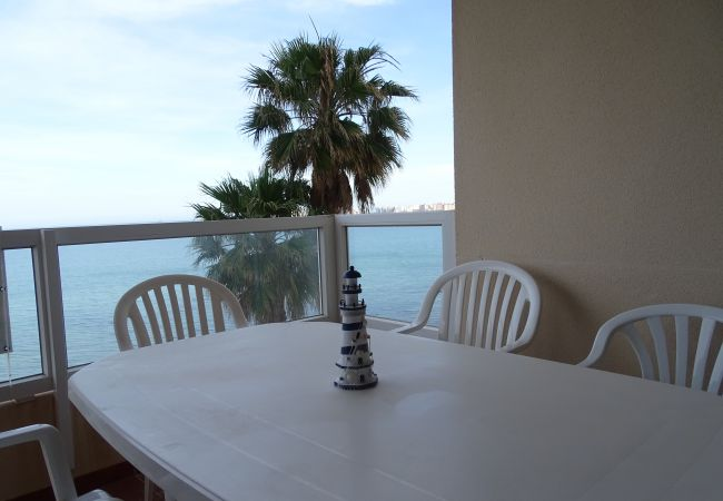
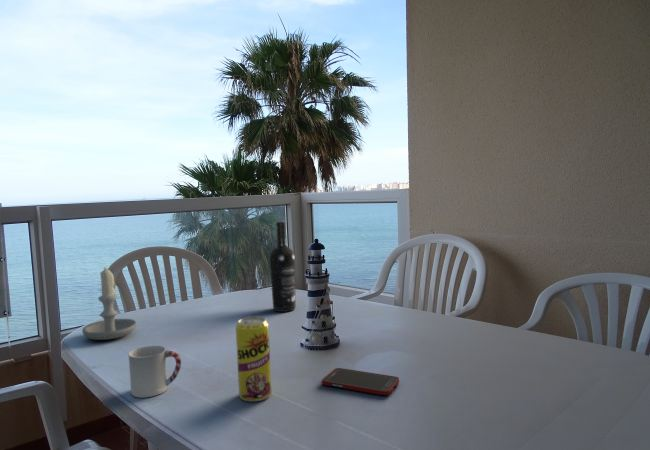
+ wine bottle (282, 265)
+ candle (108, 301)
+ beverage can (253, 357)
+ cell phone (360, 381)
+ cup (156, 369)
